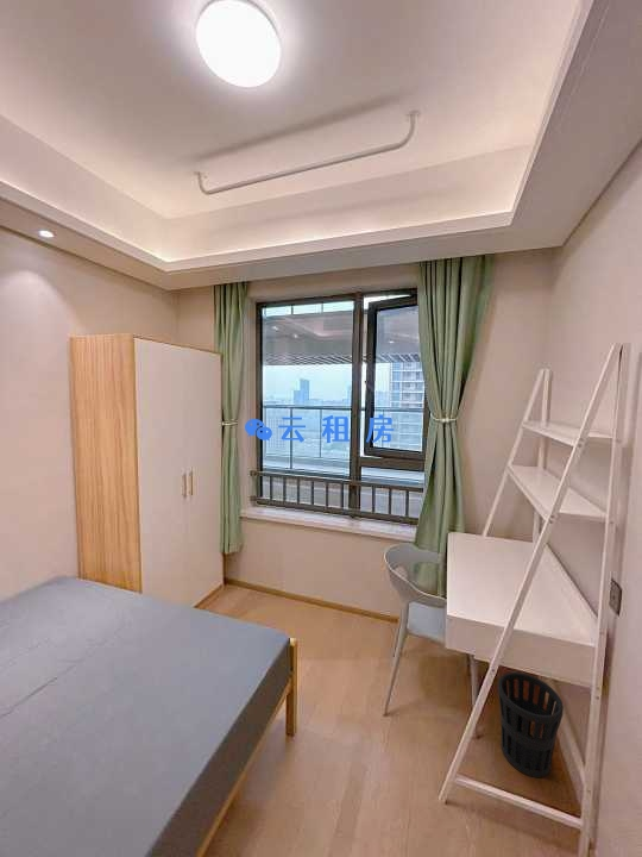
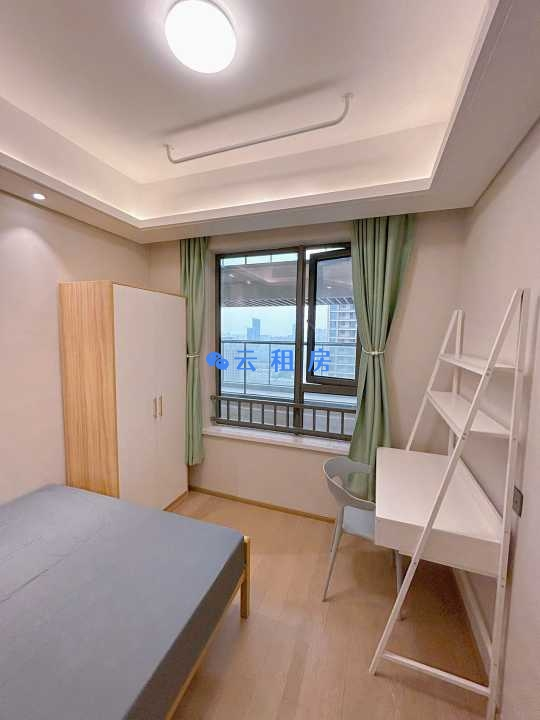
- wastebasket (527, 724)
